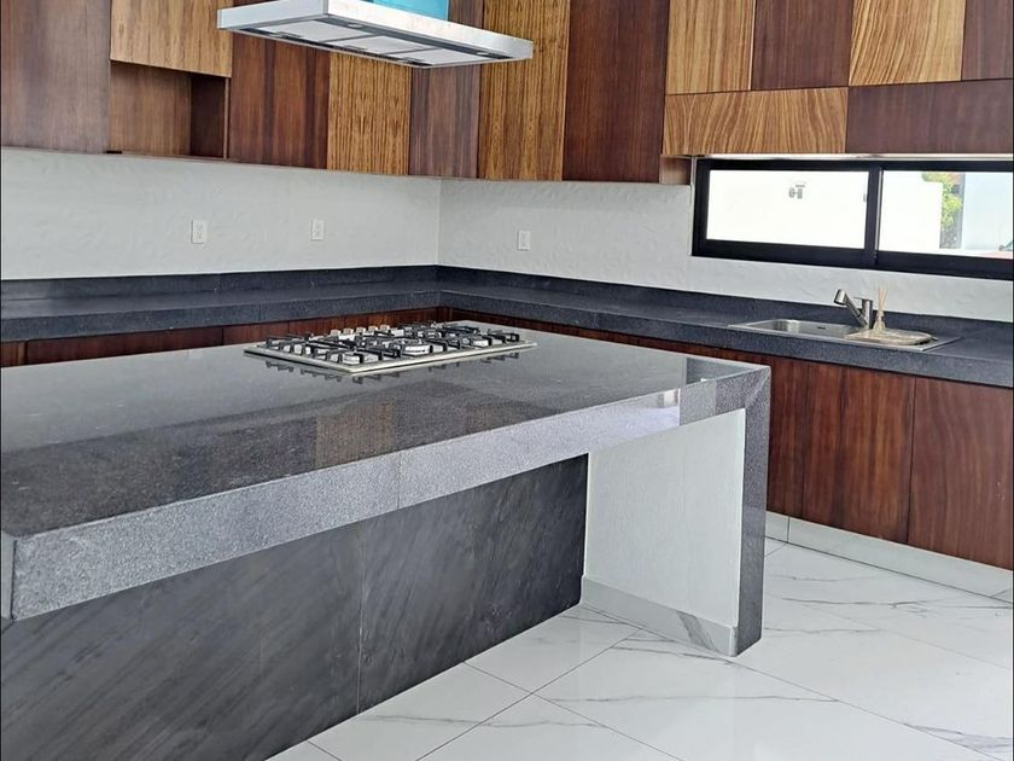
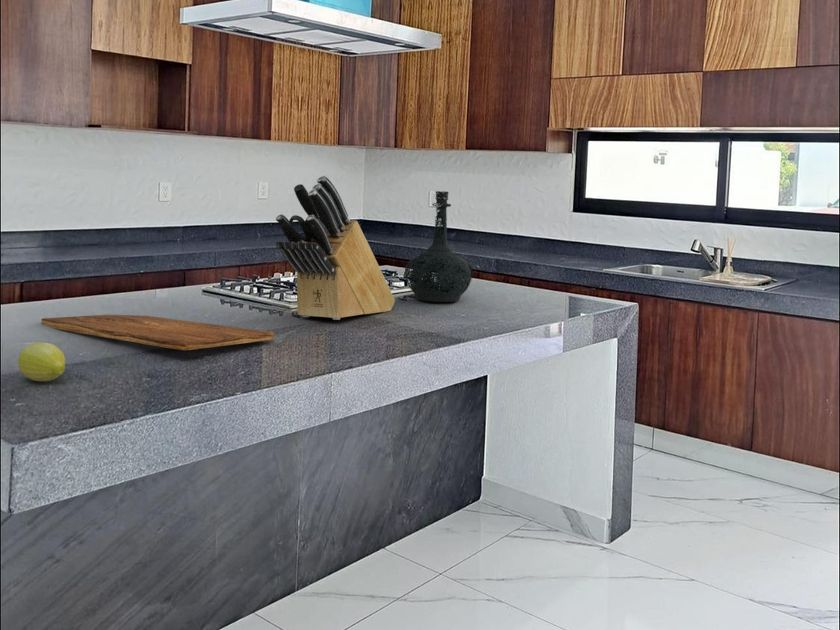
+ fruit (43, 362)
+ cutting board (152, 329)
+ knife block (338, 248)
+ bottle (439, 246)
